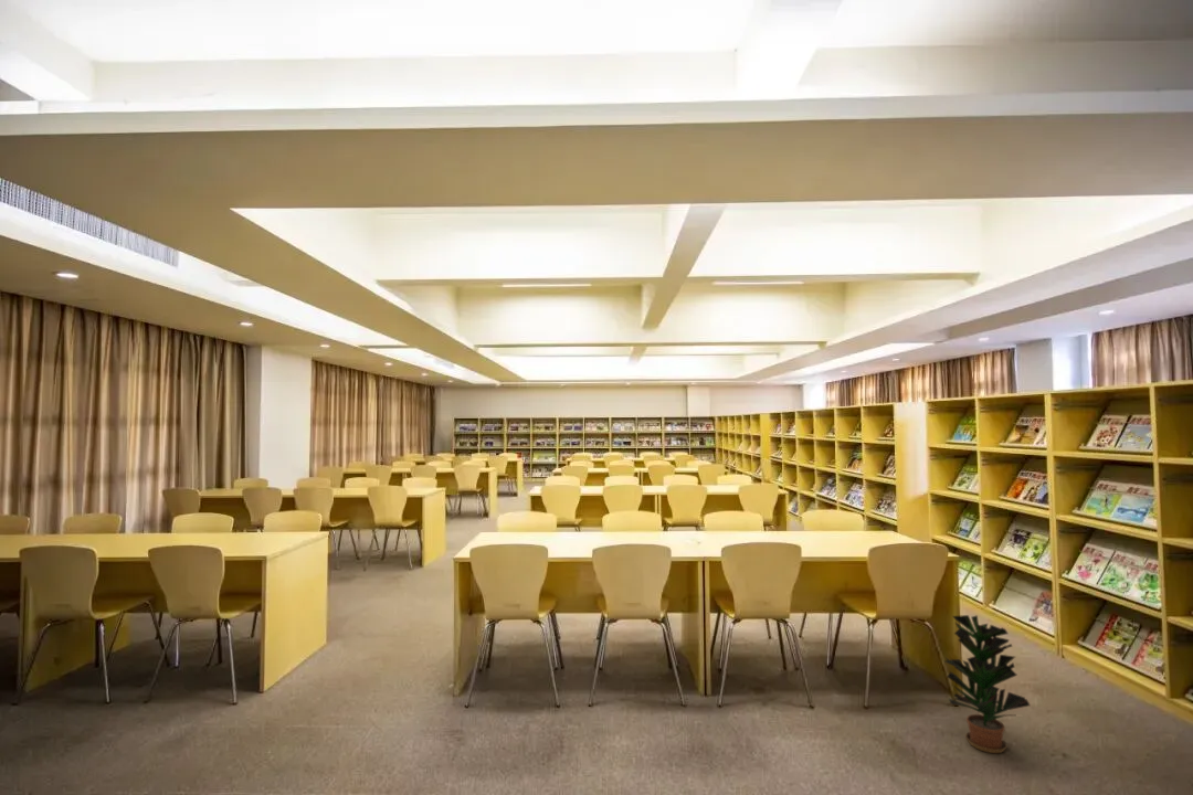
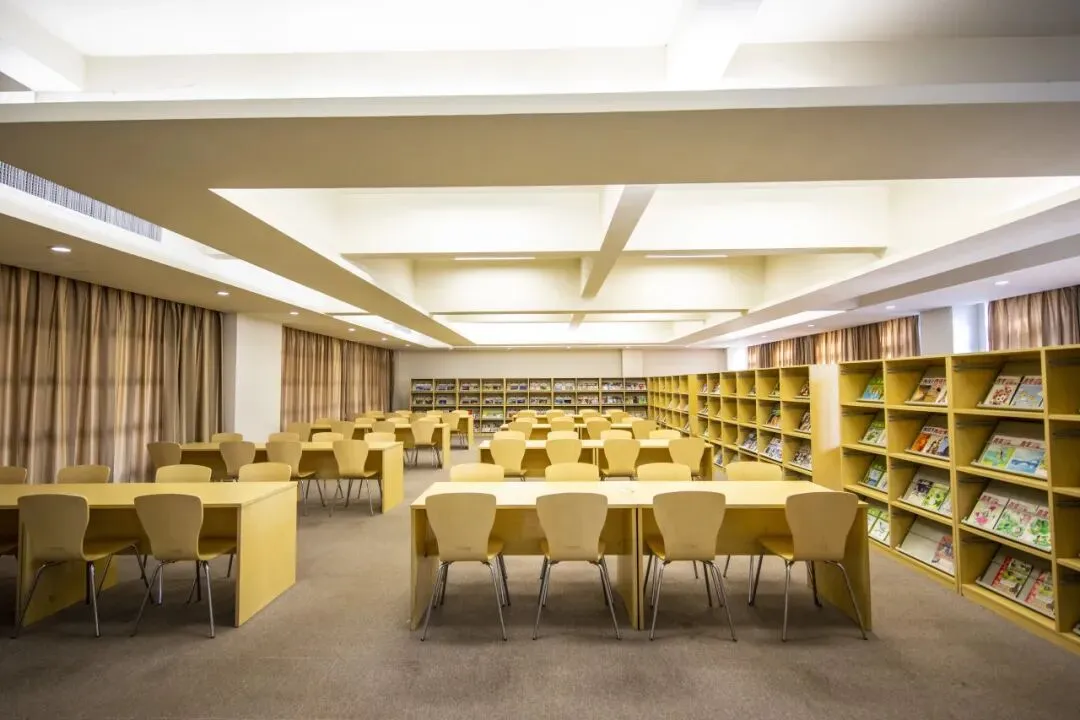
- potted plant (976, 679)
